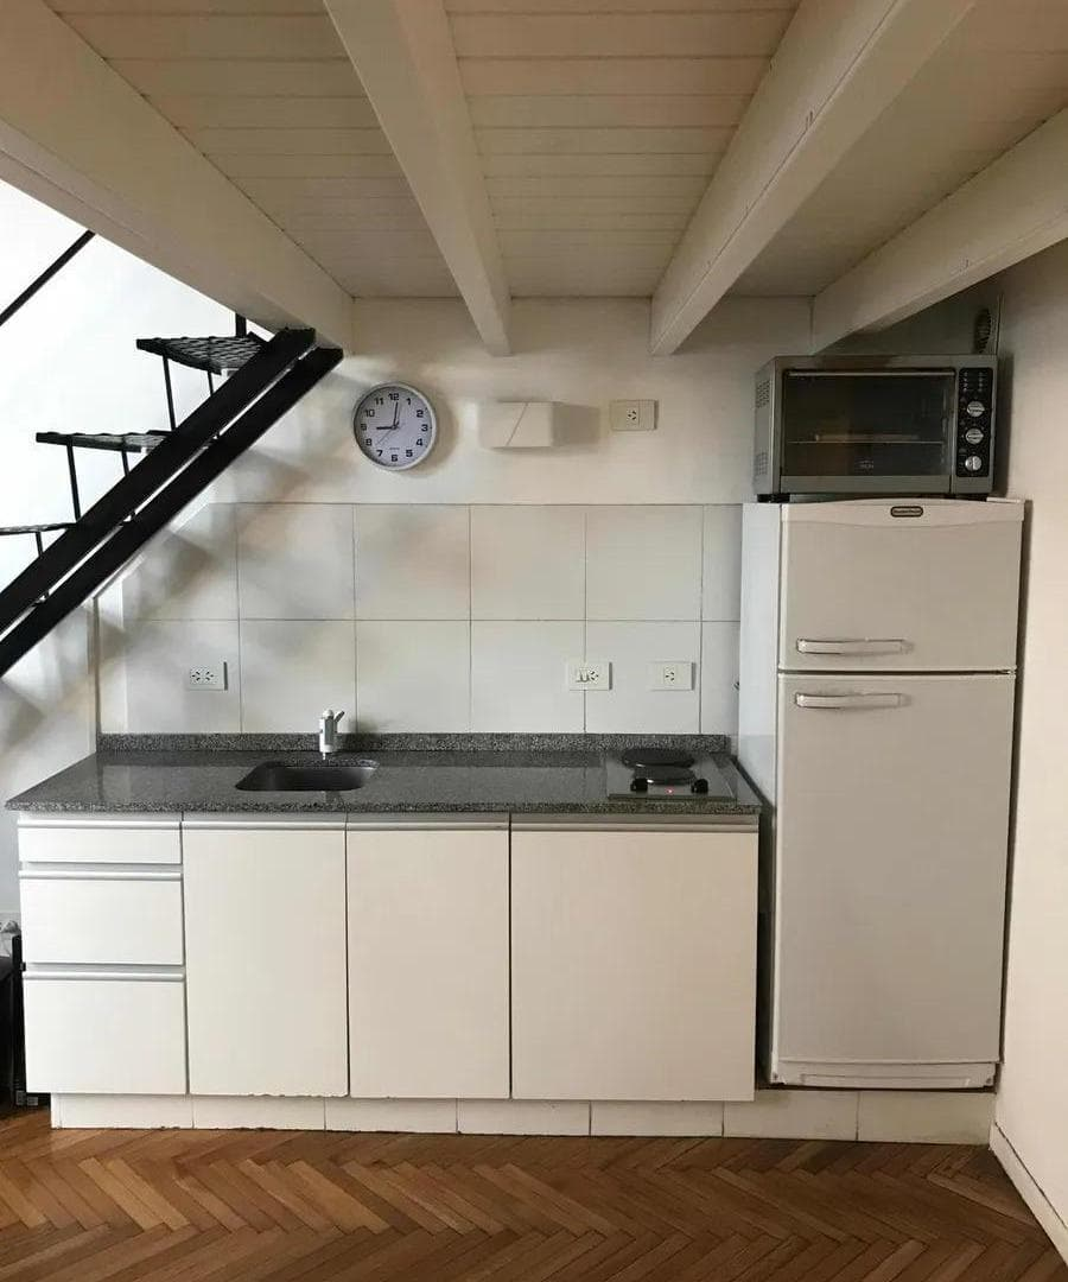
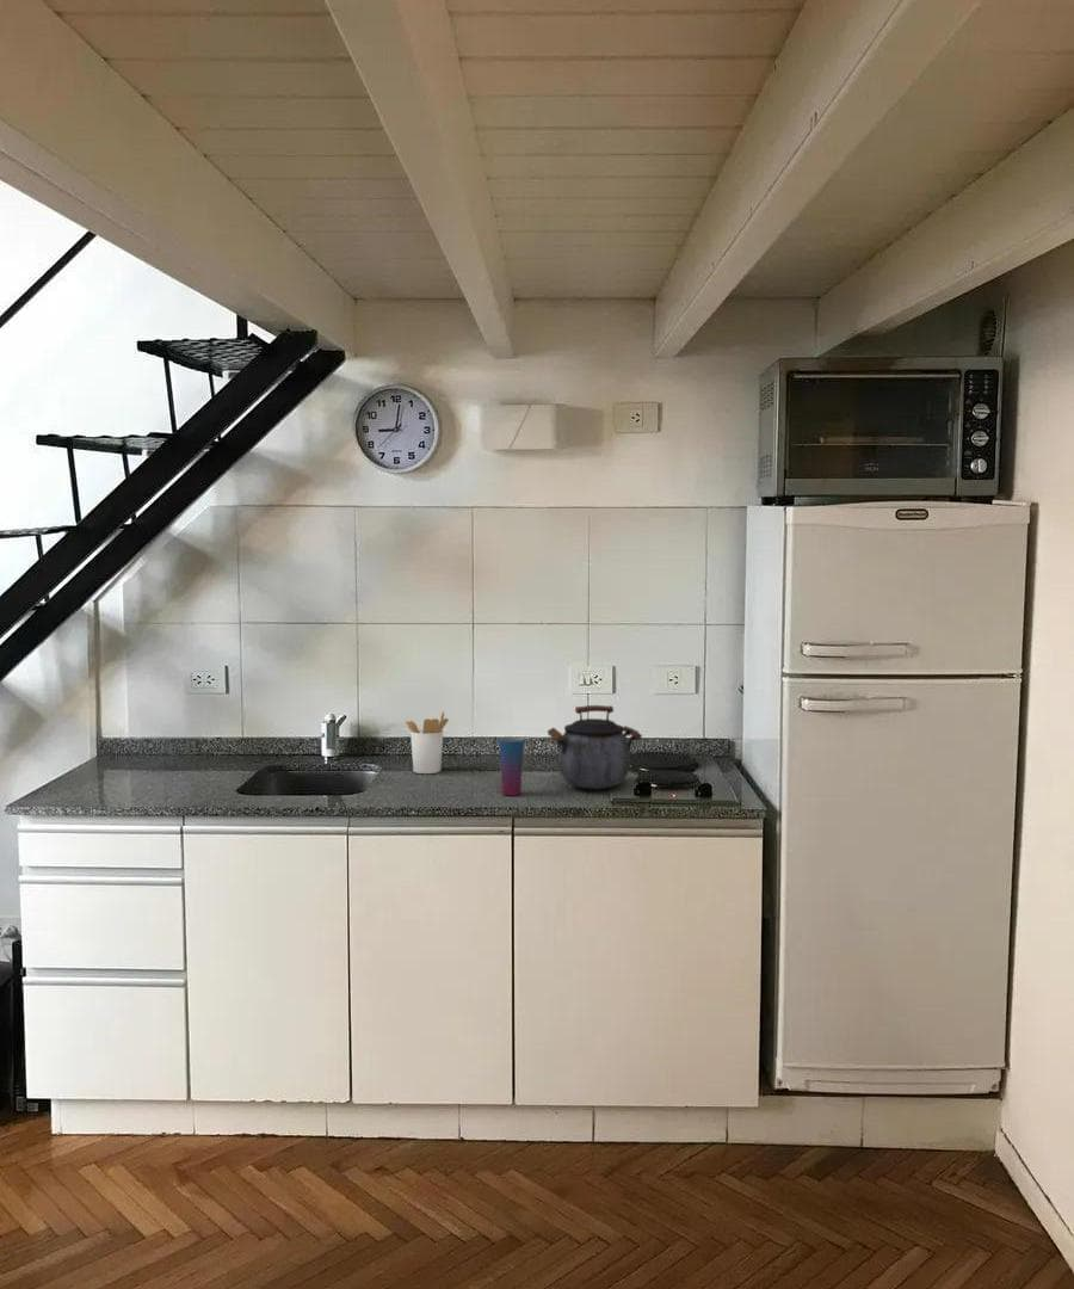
+ kettle (593, 746)
+ cup (511, 766)
+ utensil holder (430, 742)
